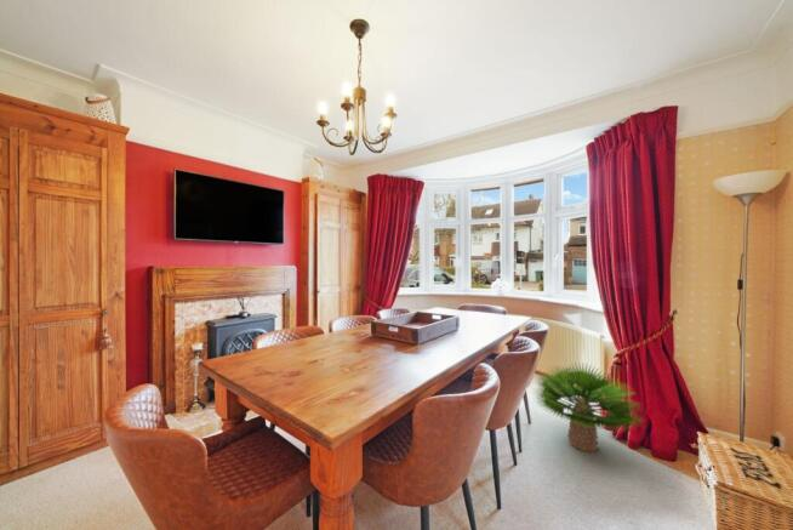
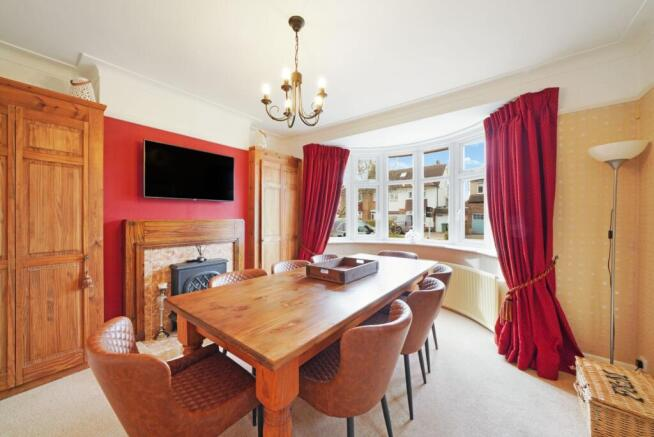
- potted plant (582, 403)
